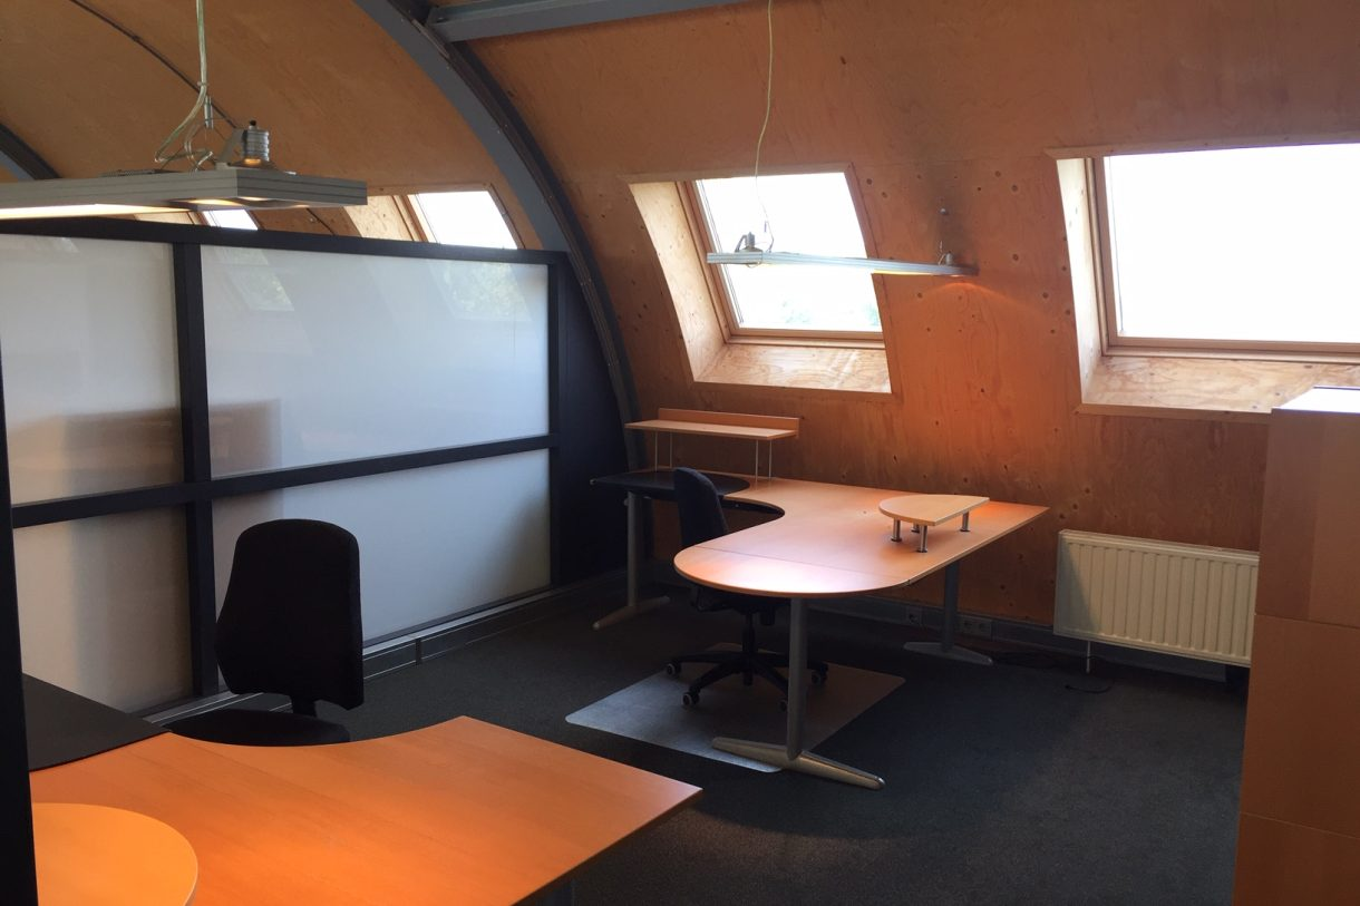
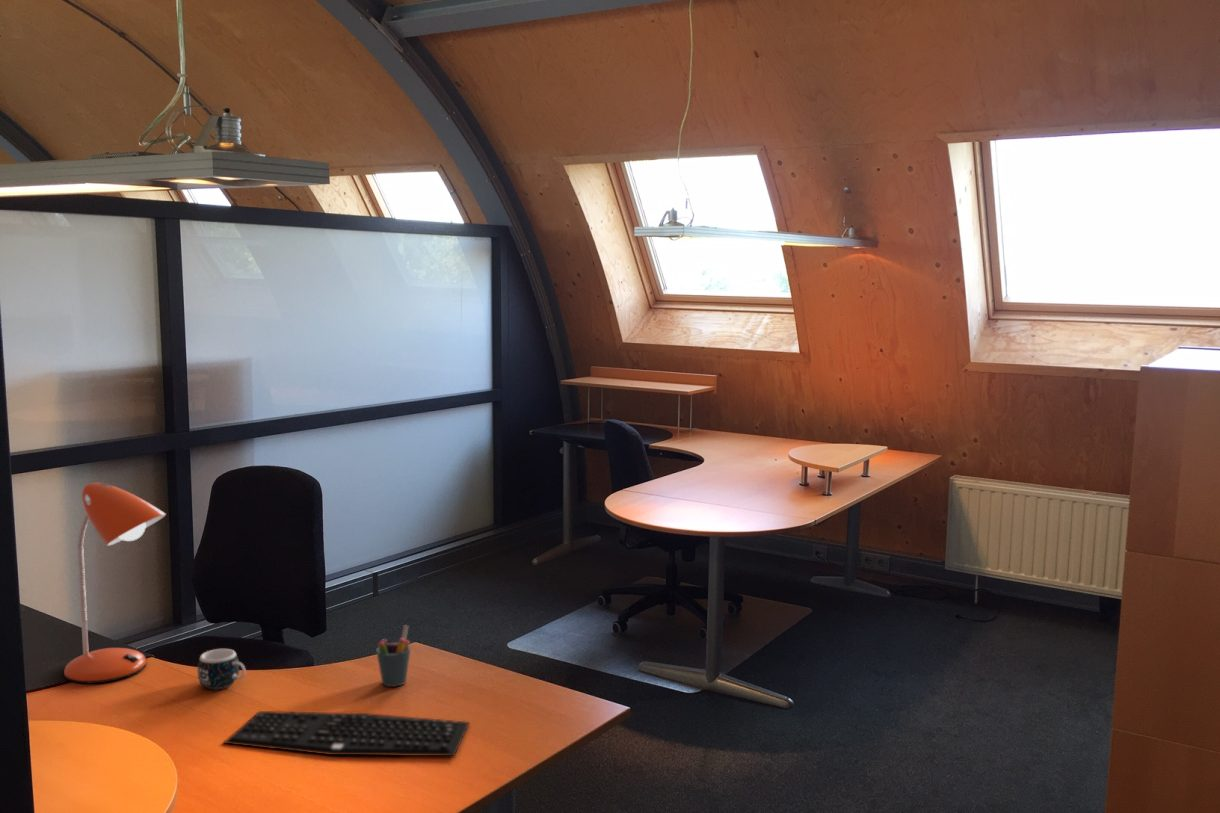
+ mug (223, 670)
+ keyboard (350, 731)
+ desk lamp (84, 577)
+ pen holder (394, 656)
